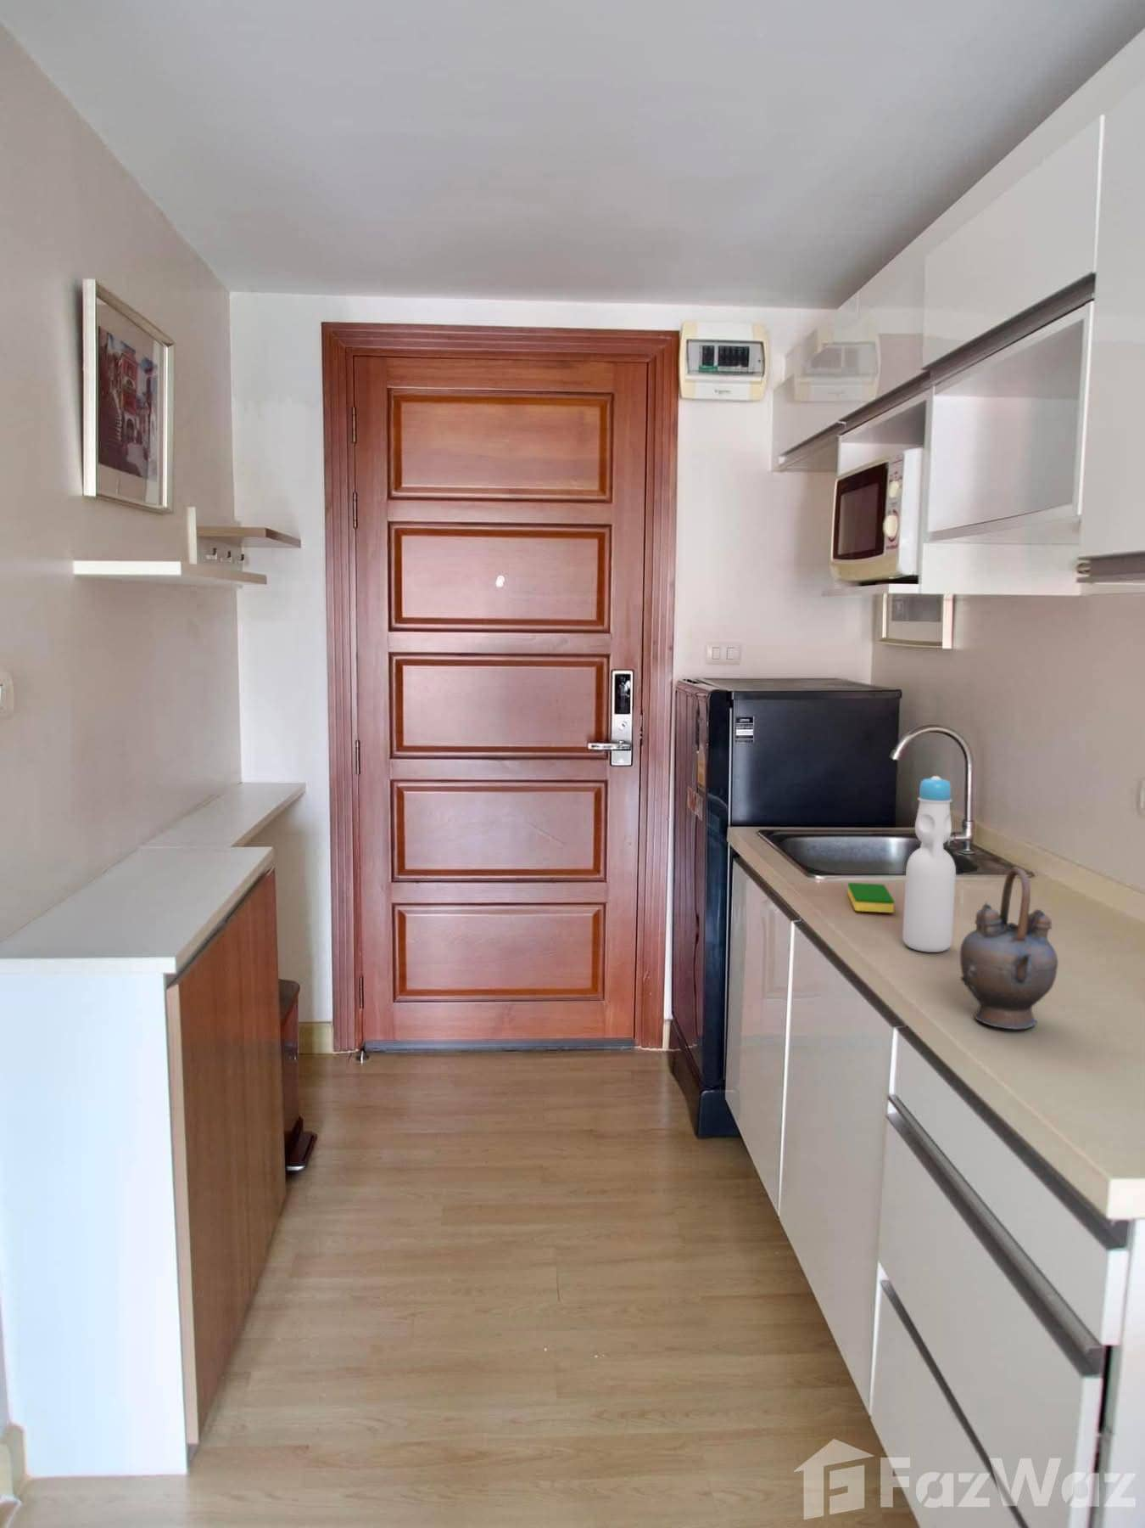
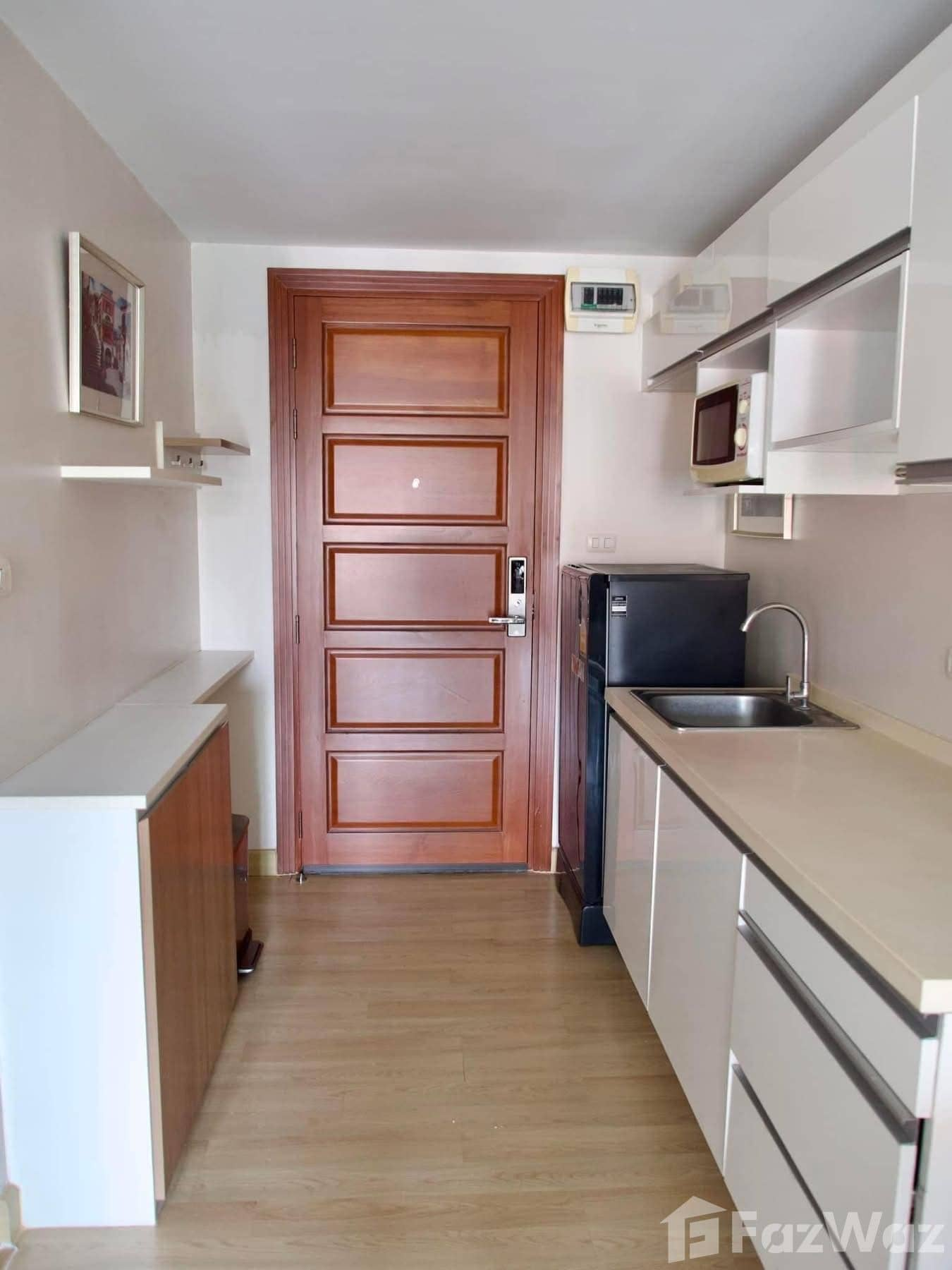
- dish sponge (870, 896)
- teapot (1011, 948)
- bottle (931, 863)
